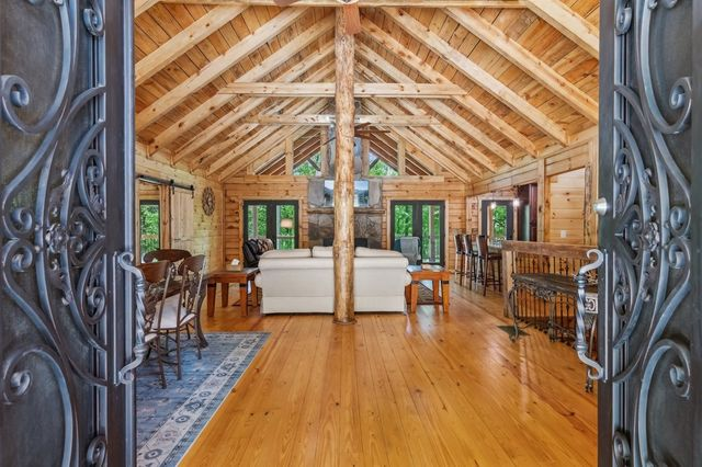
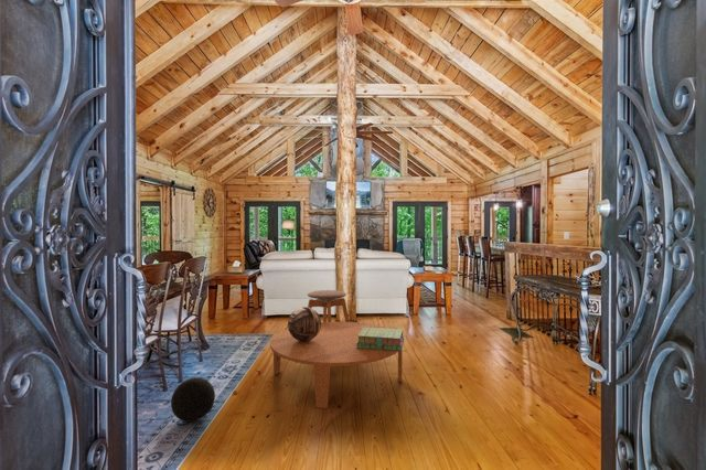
+ stool (325, 316)
+ ball (193, 398)
+ coffee table (336, 356)
+ stack of books (381, 338)
+ decorative bowl (304, 323)
